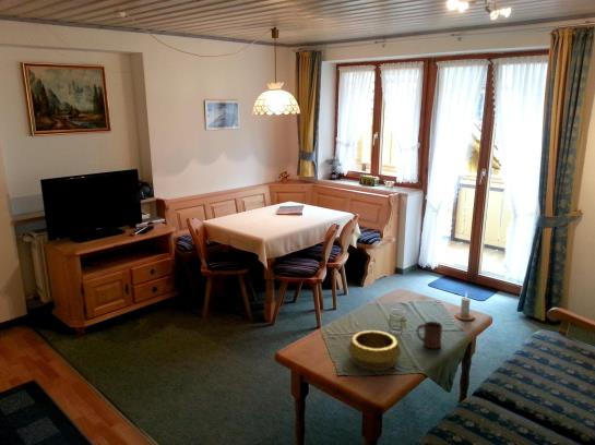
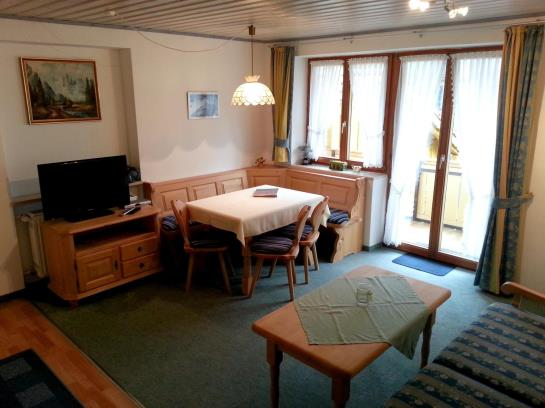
- decorative bowl (373, 349)
- cup (429, 335)
- candle (465, 303)
